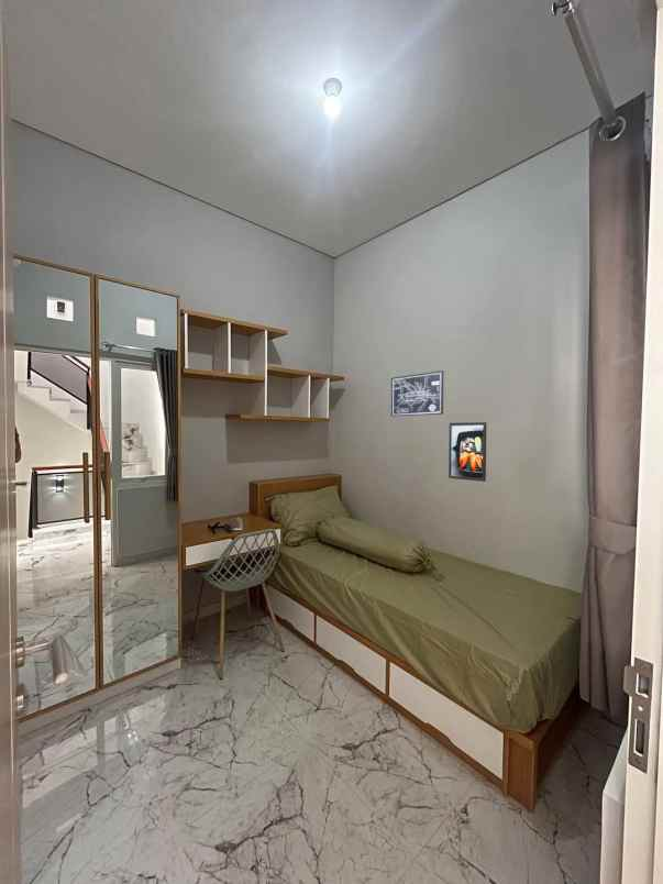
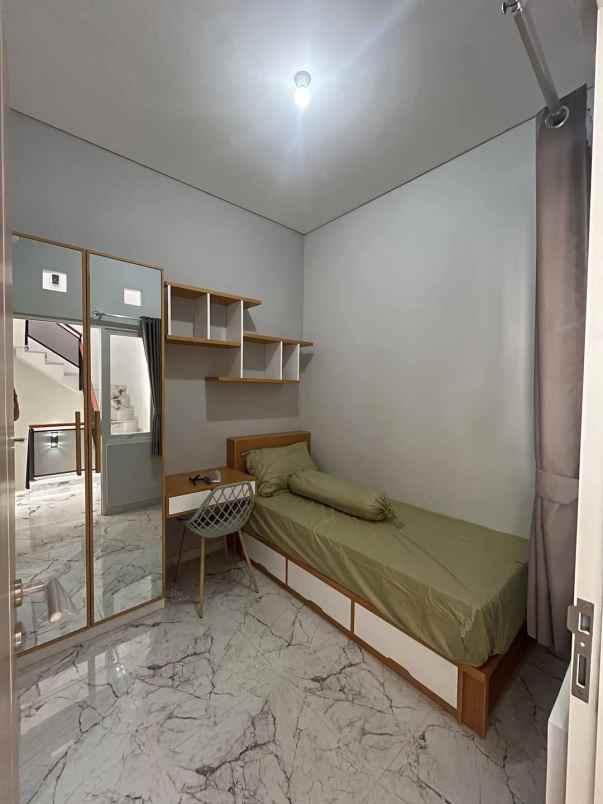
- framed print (466, 451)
- wall art (416, 395)
